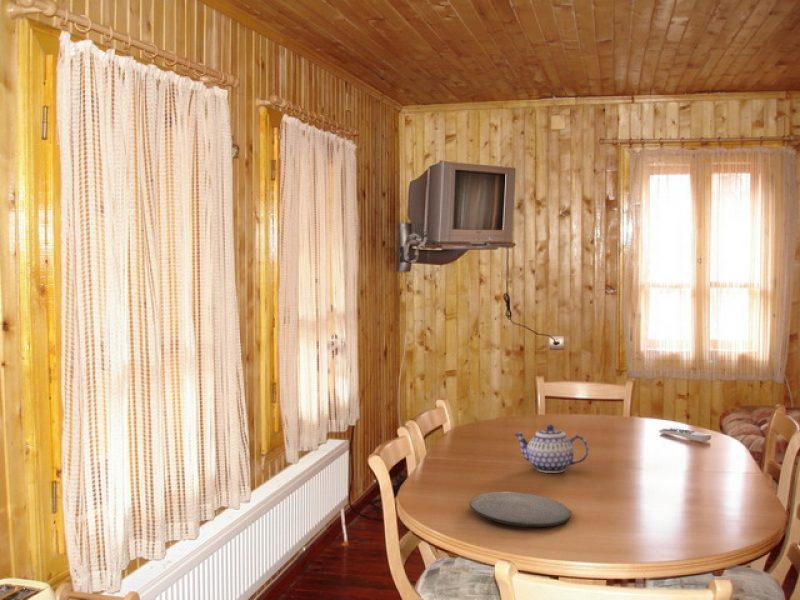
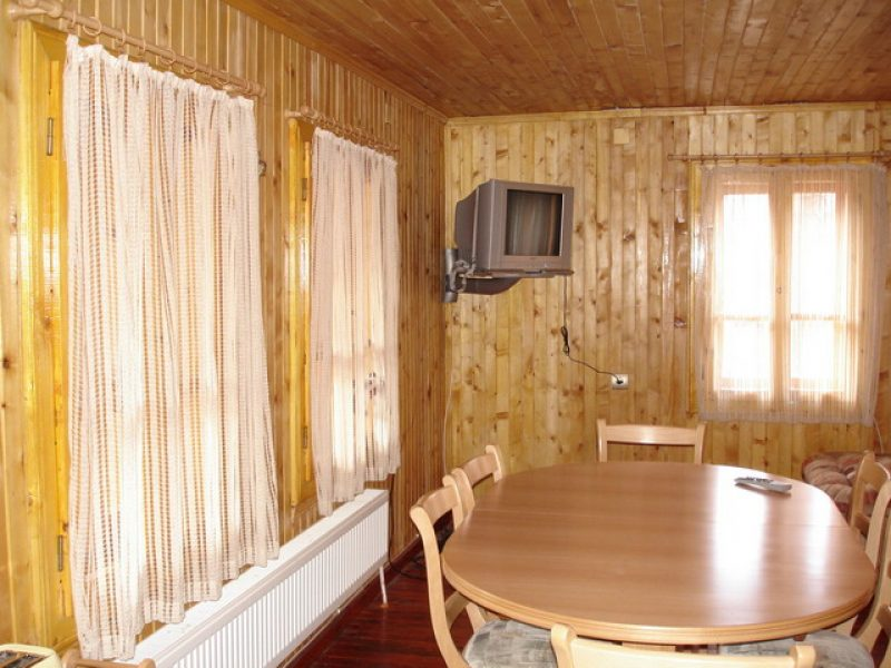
- plate (519, 508)
- teapot (550, 447)
